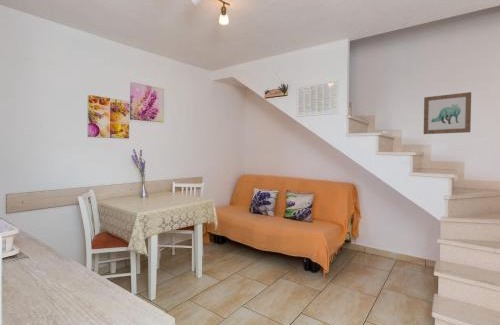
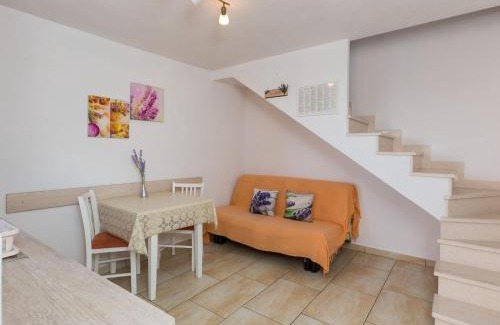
- wall art (446, 114)
